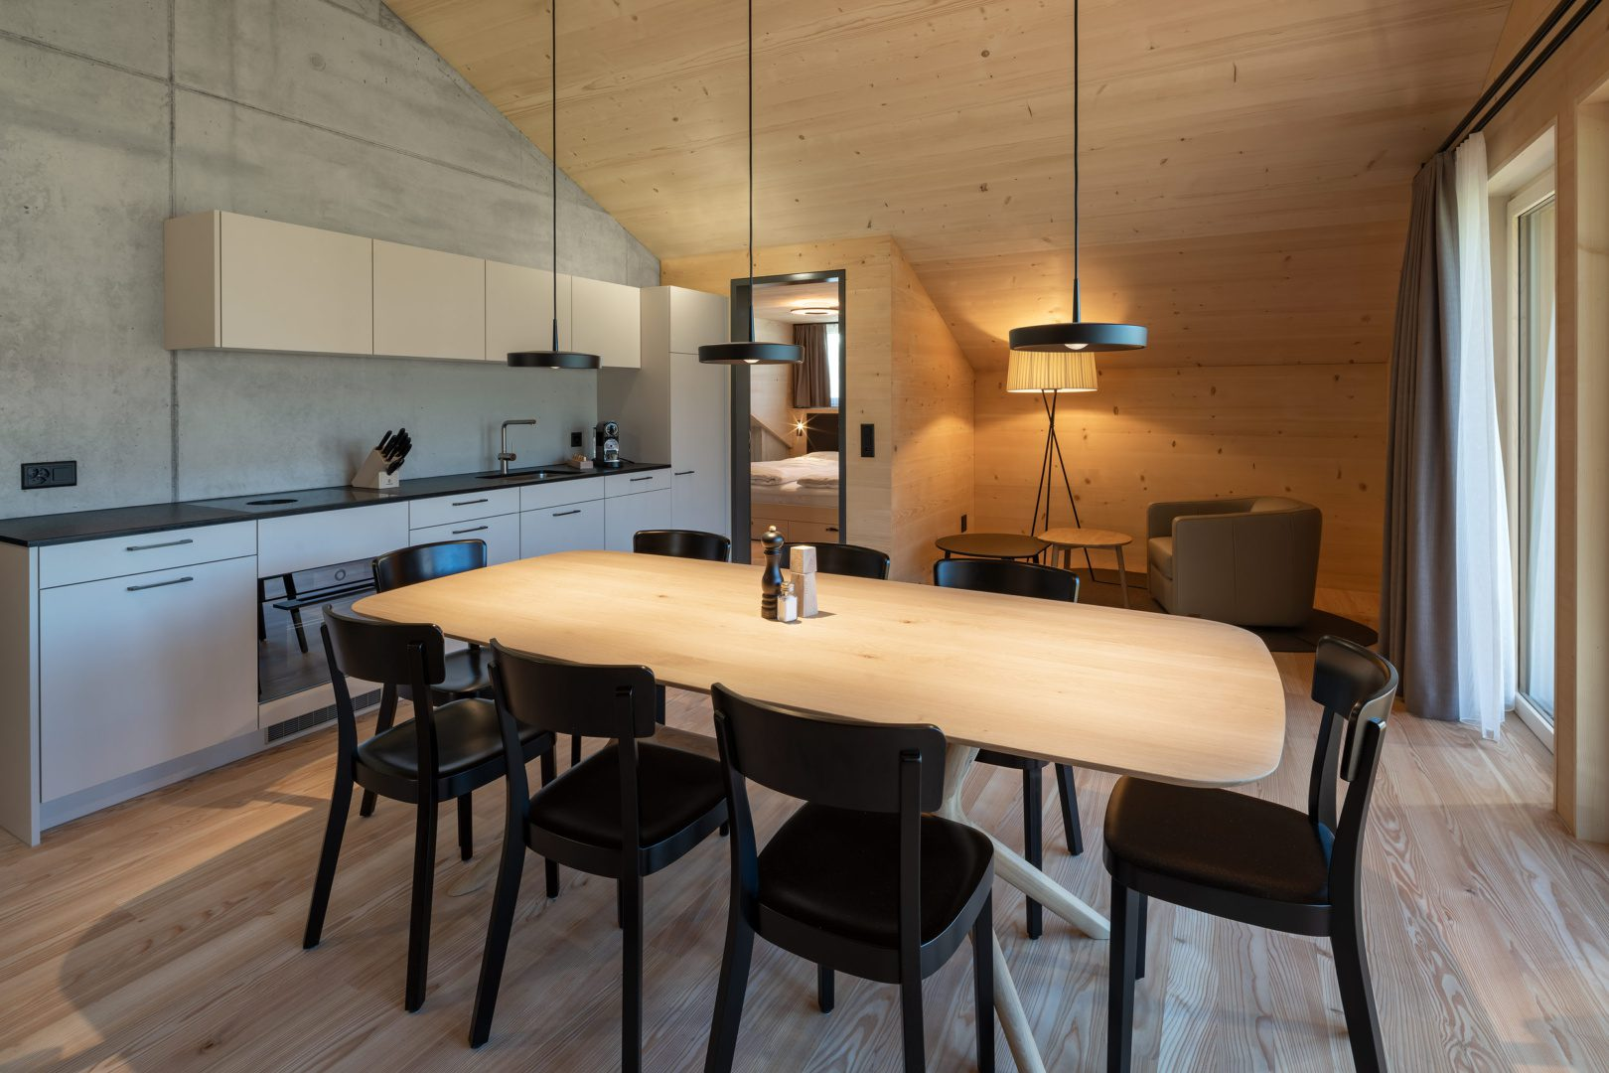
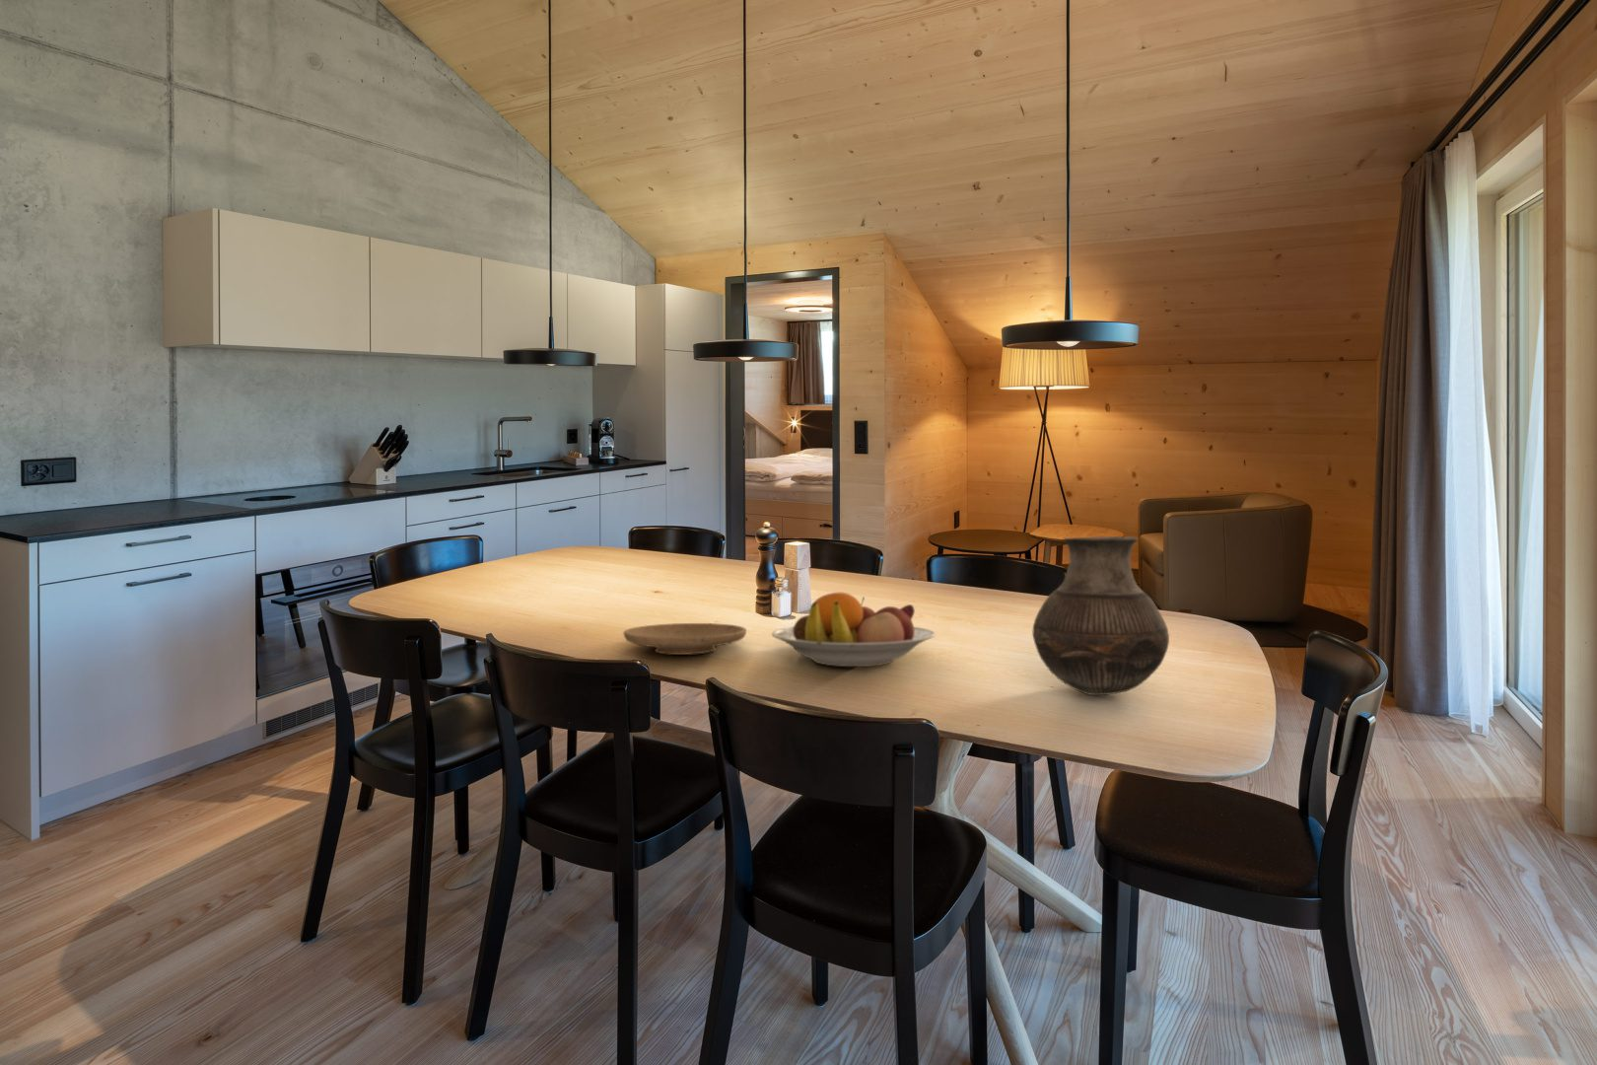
+ vase (1099, 616)
+ fruit bowl (853, 625)
+ plate (686, 639)
